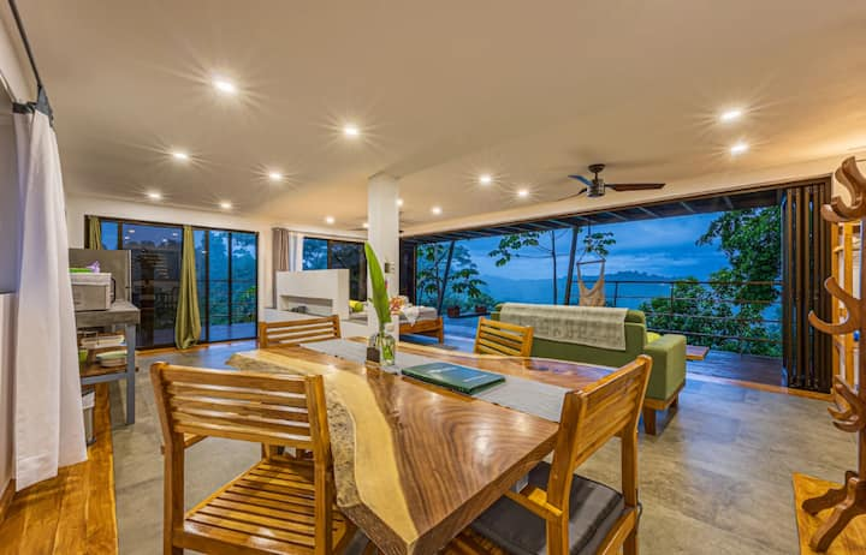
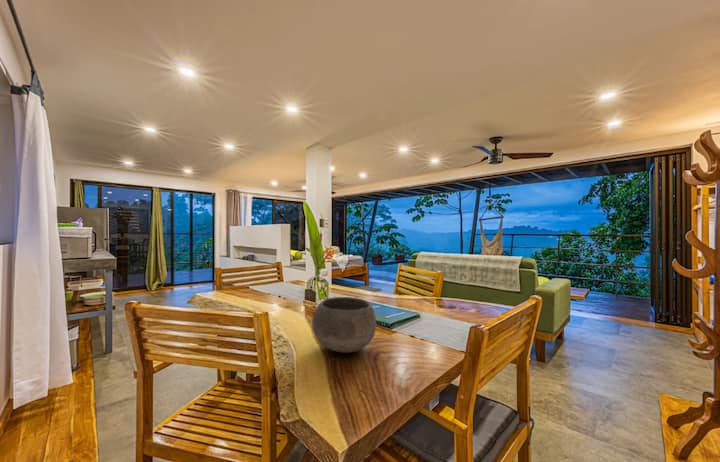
+ bowl (344, 325)
